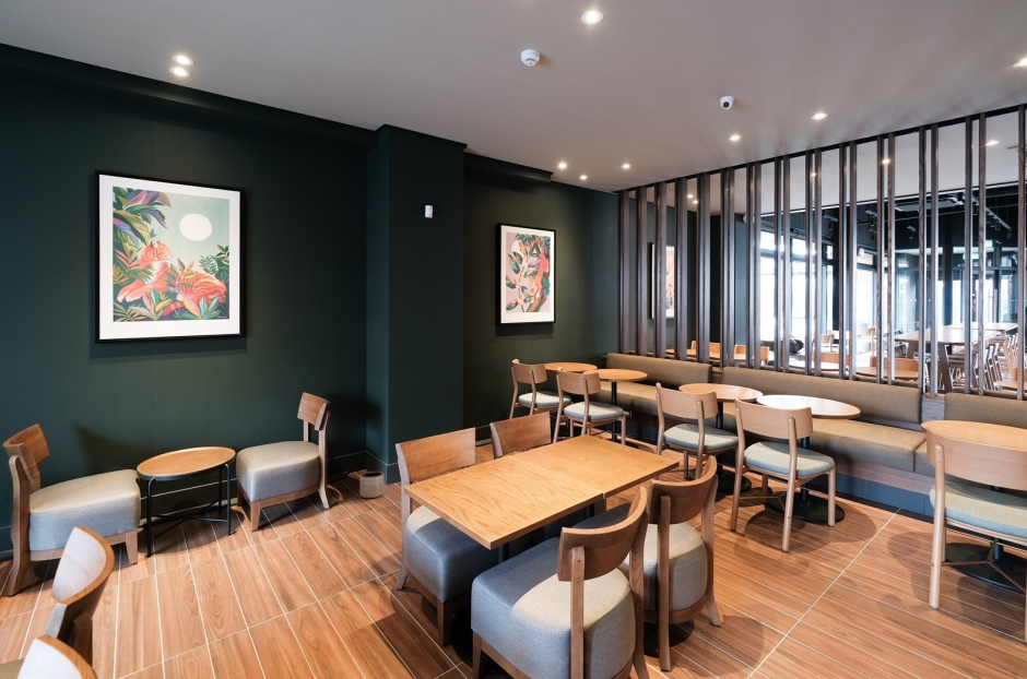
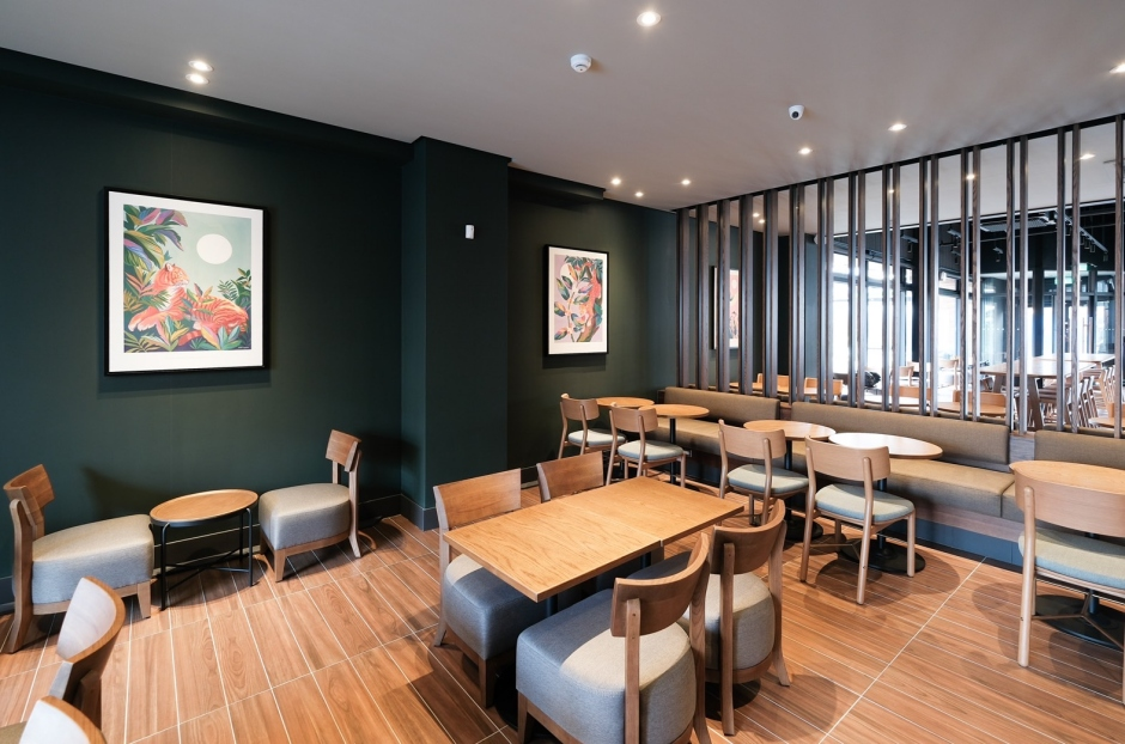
- planter (371, 484)
